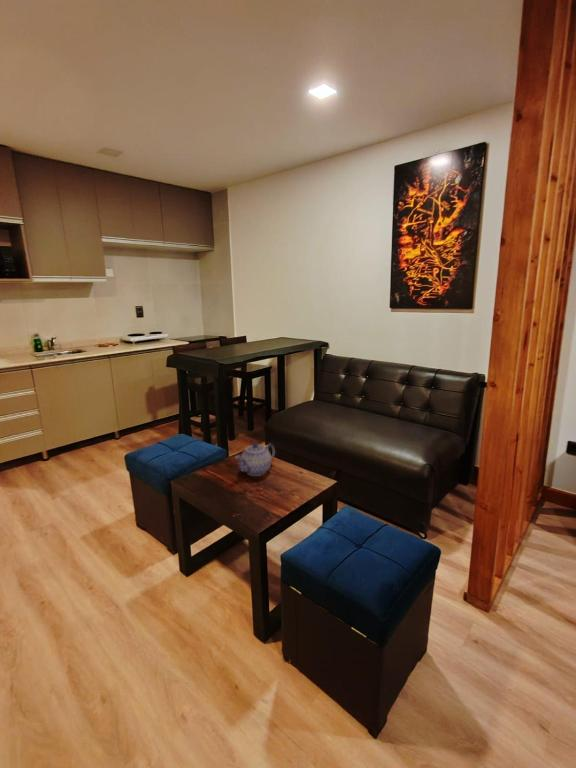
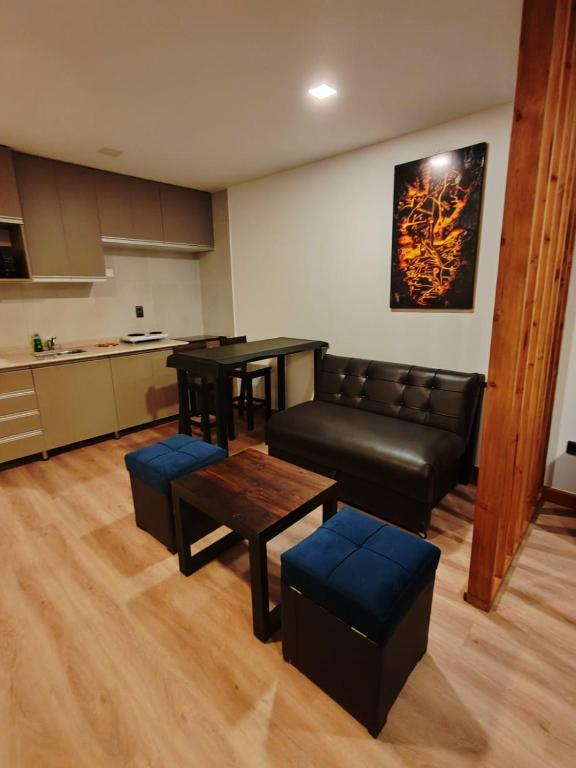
- teapot (255, 457)
